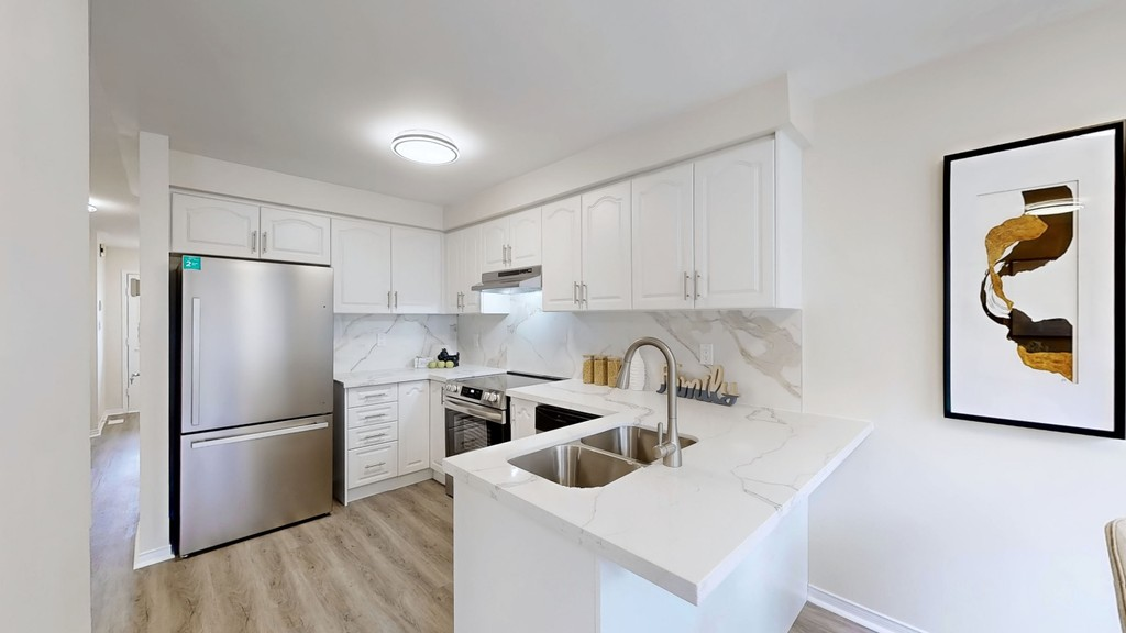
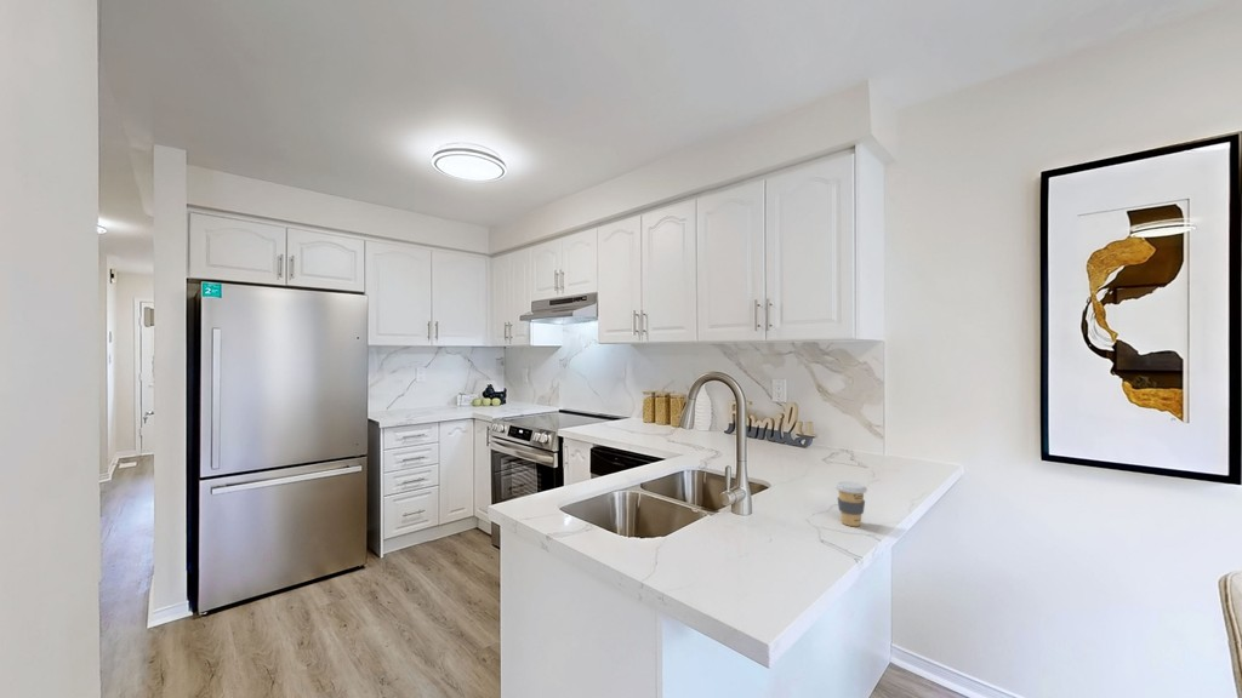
+ coffee cup (850, 503)
